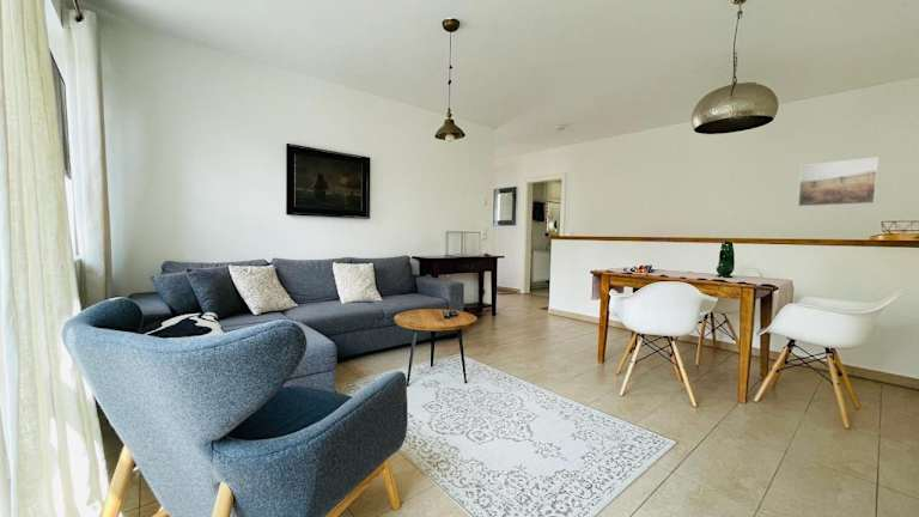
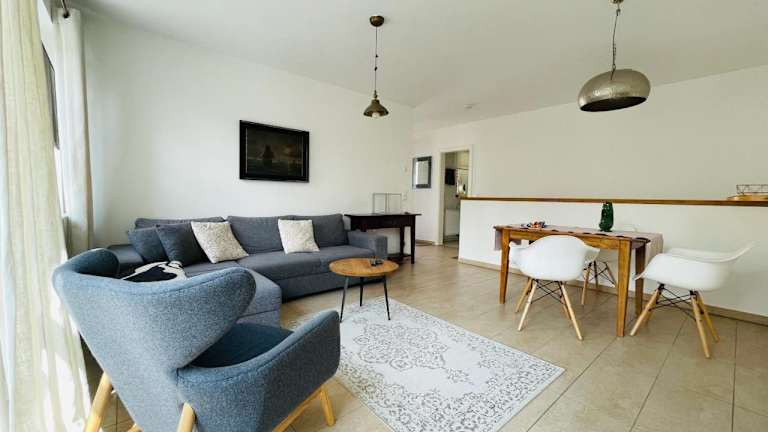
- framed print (835, 183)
